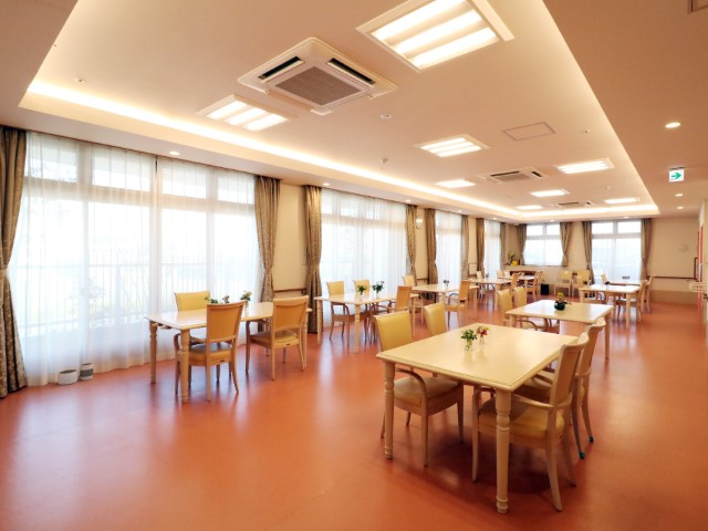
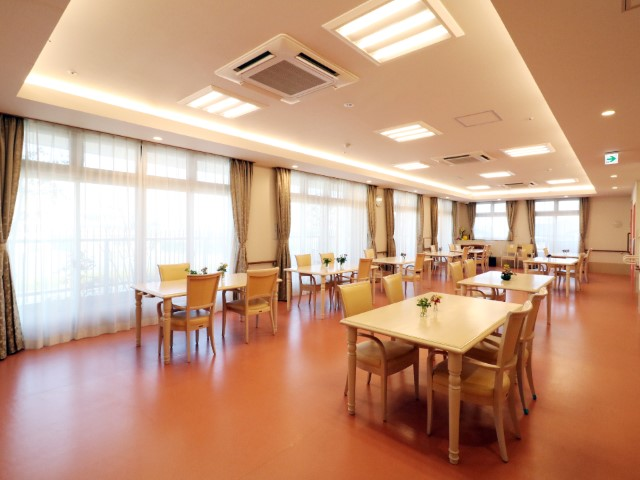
- waste basket (75, 373)
